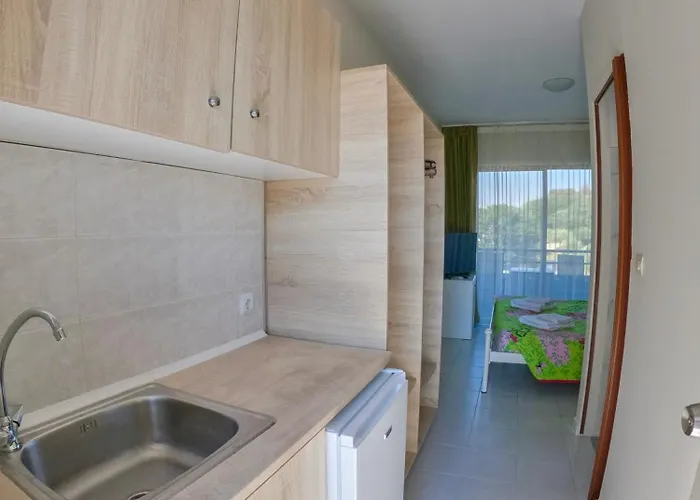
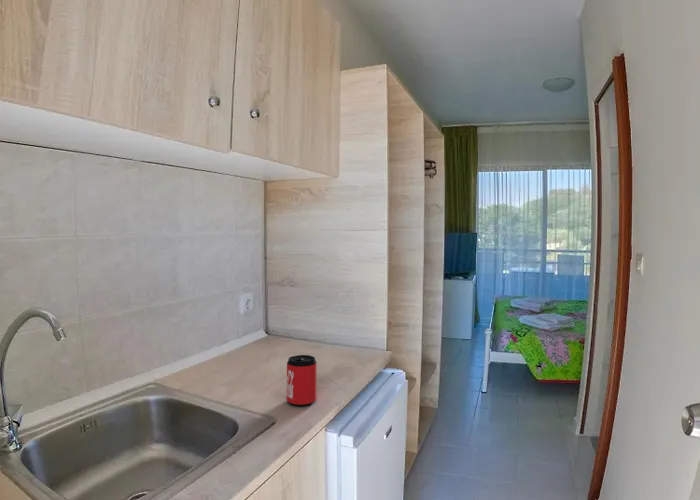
+ can (301, 379)
